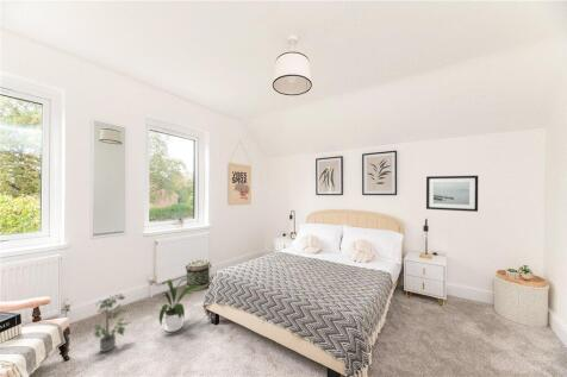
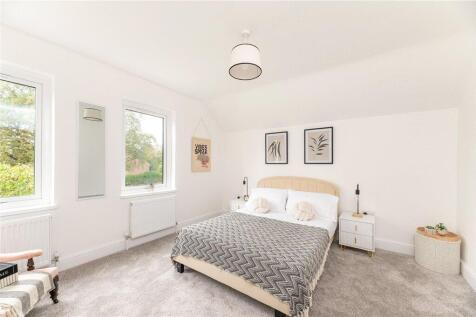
- wall art (450, 193)
- house plant (175, 303)
- basket (197, 274)
- potted plant (113, 318)
